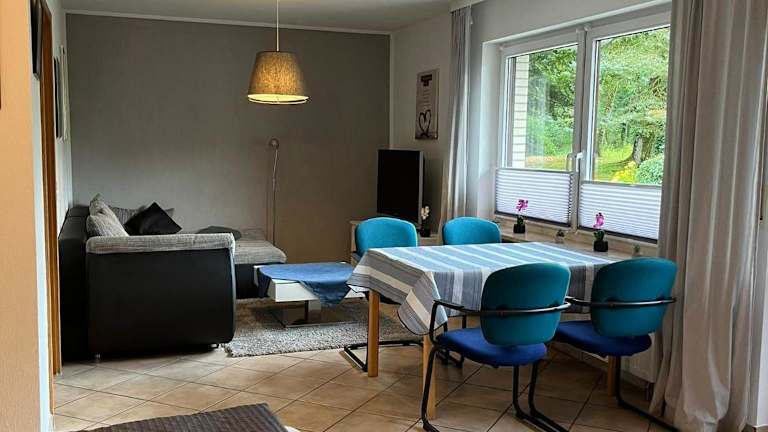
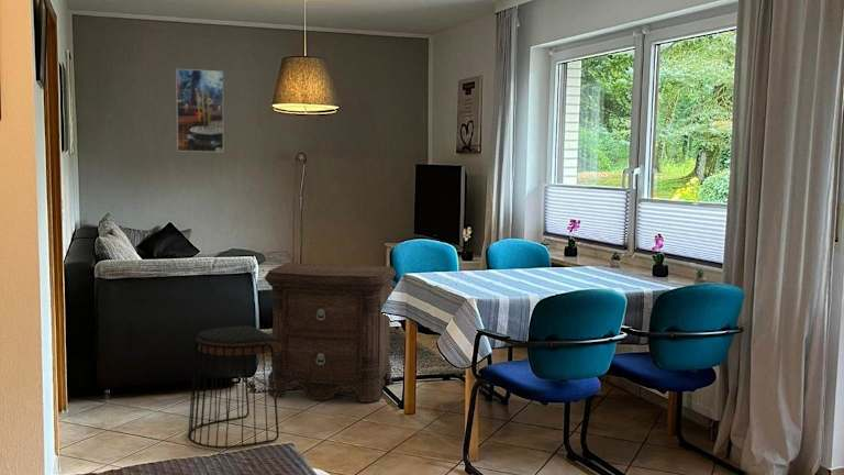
+ nightstand (329, 330)
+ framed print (200, 111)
+ stool (230, 384)
